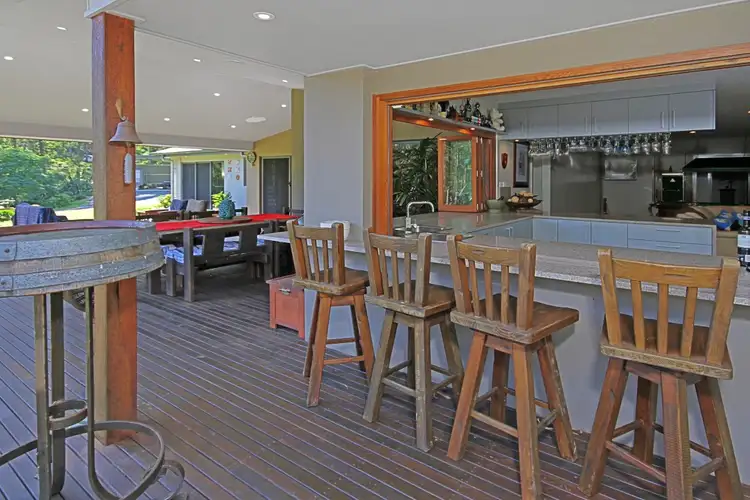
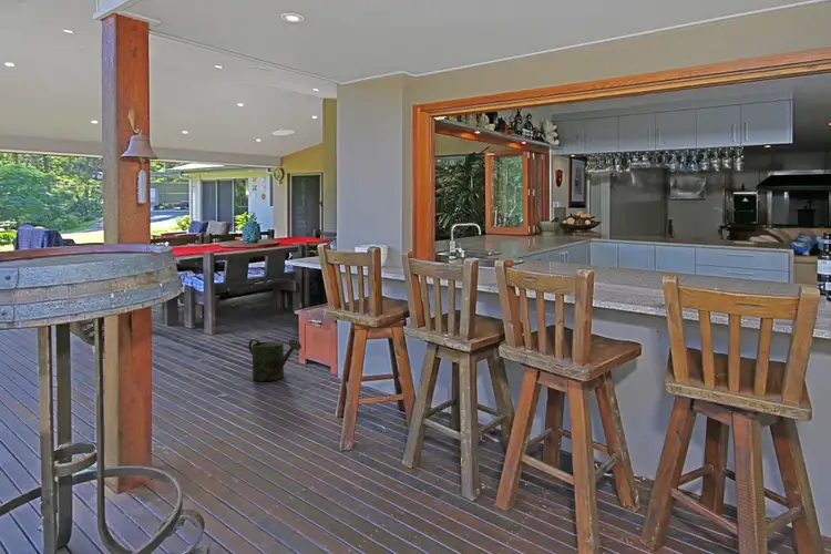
+ watering can (273, 357)
